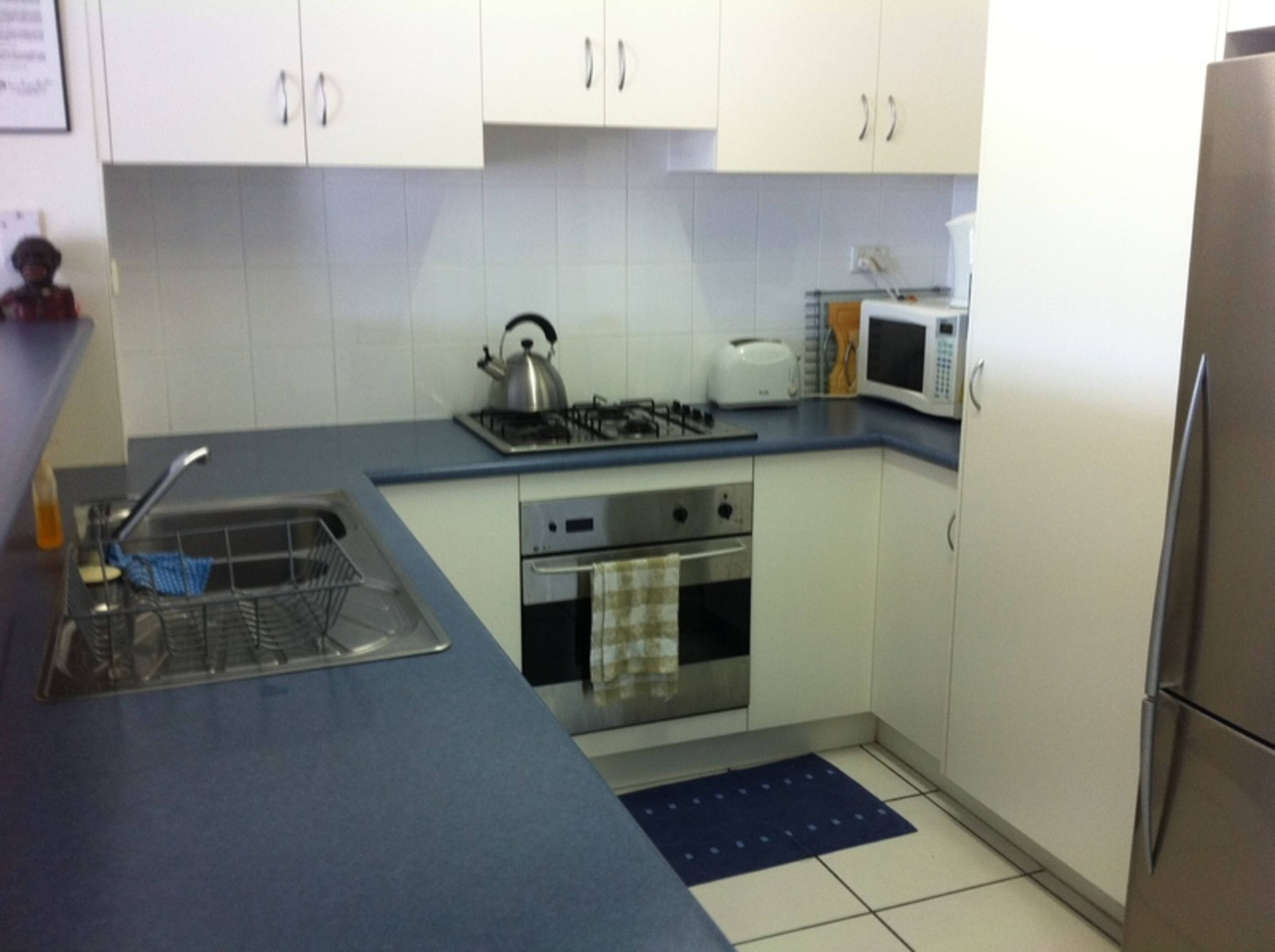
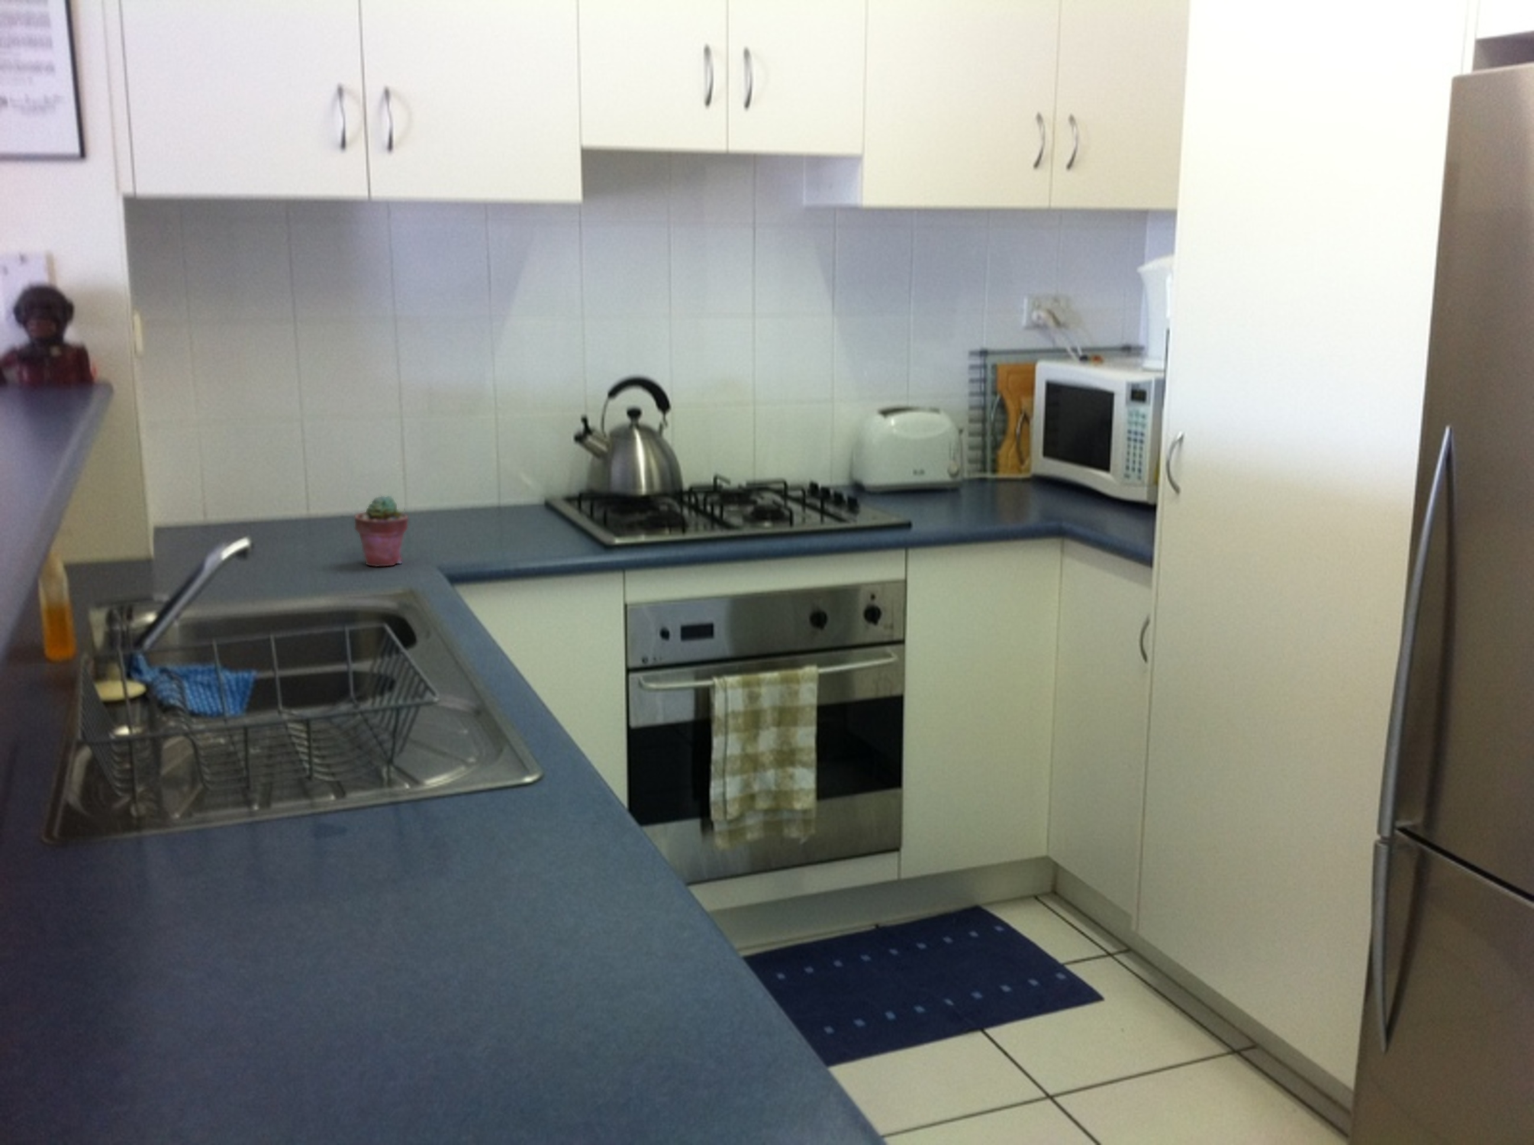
+ potted succulent (381, 529)
